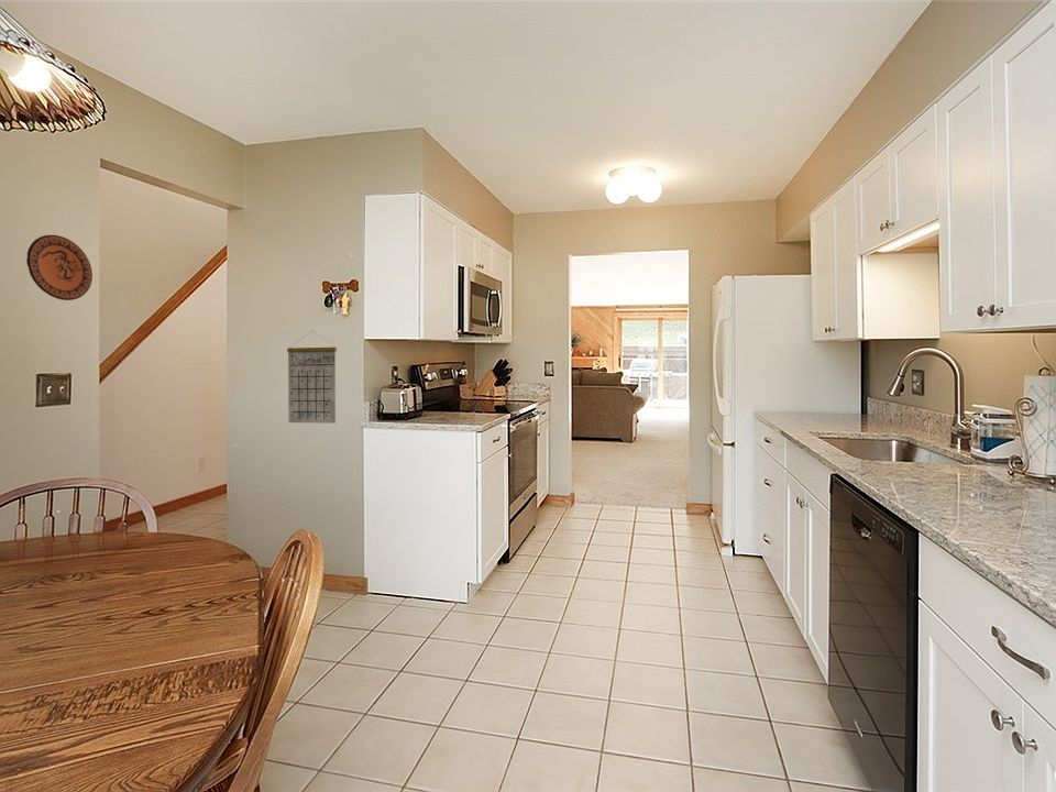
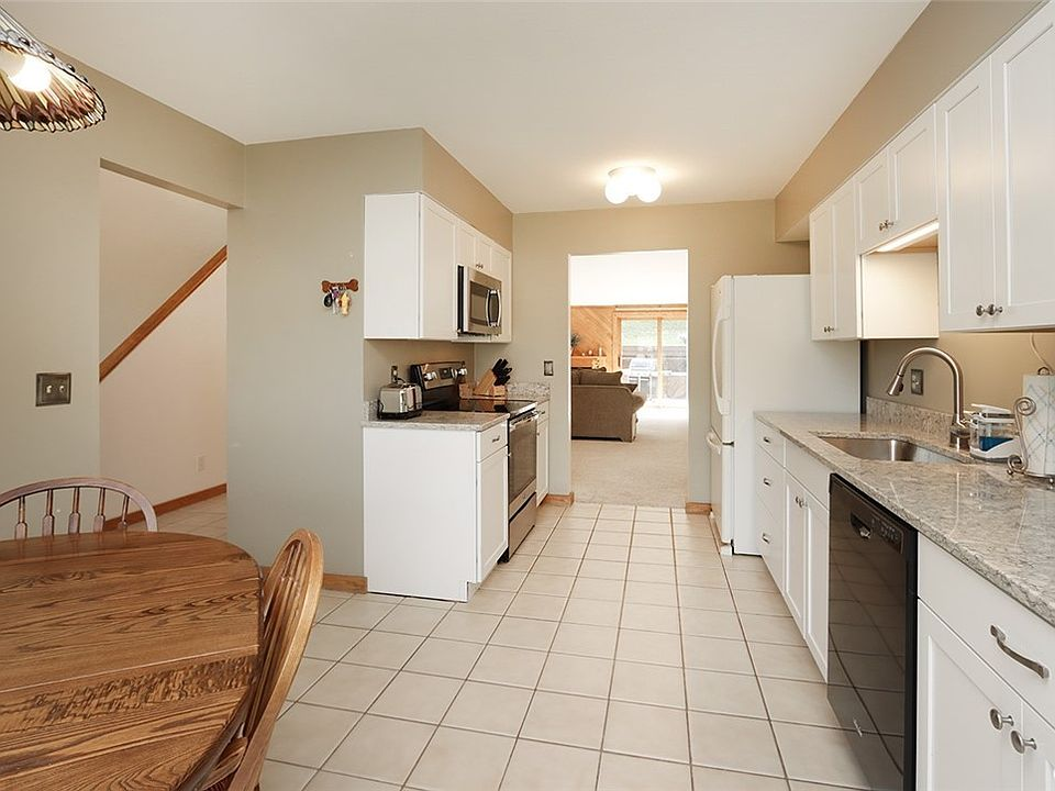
- calendar (311, 376)
- decorative plate (59, 267)
